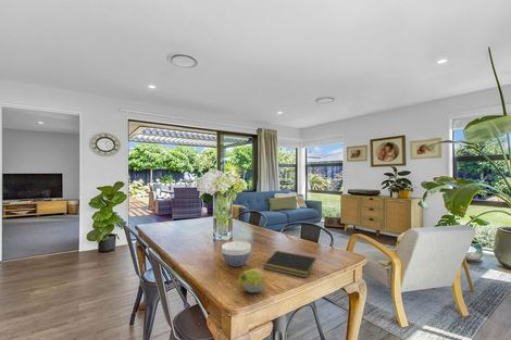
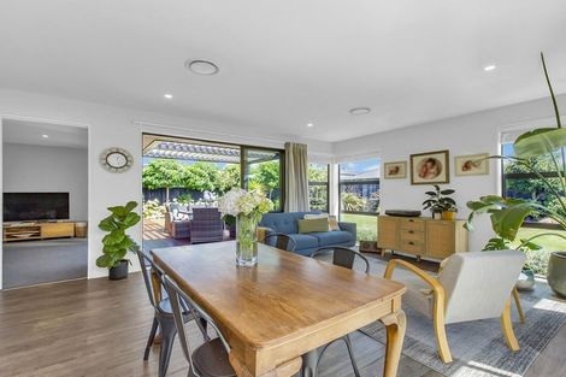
- fruit (251, 279)
- notepad (289, 262)
- bowl (236, 254)
